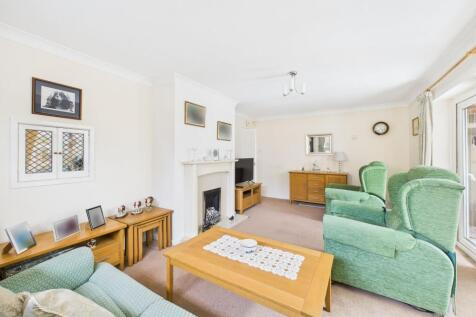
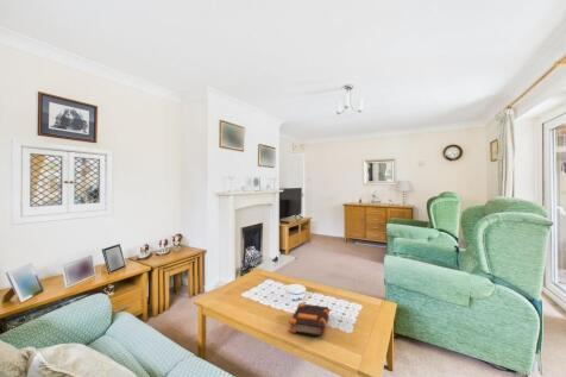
+ bible (310, 316)
